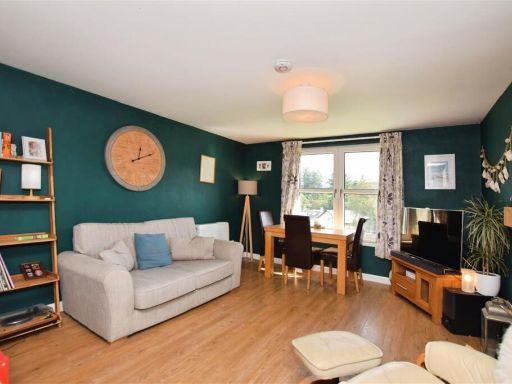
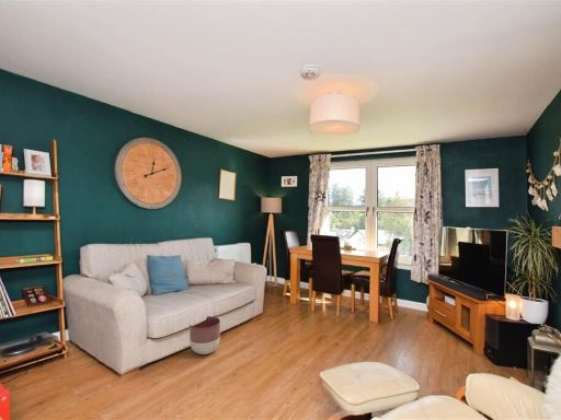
+ planter (205, 336)
